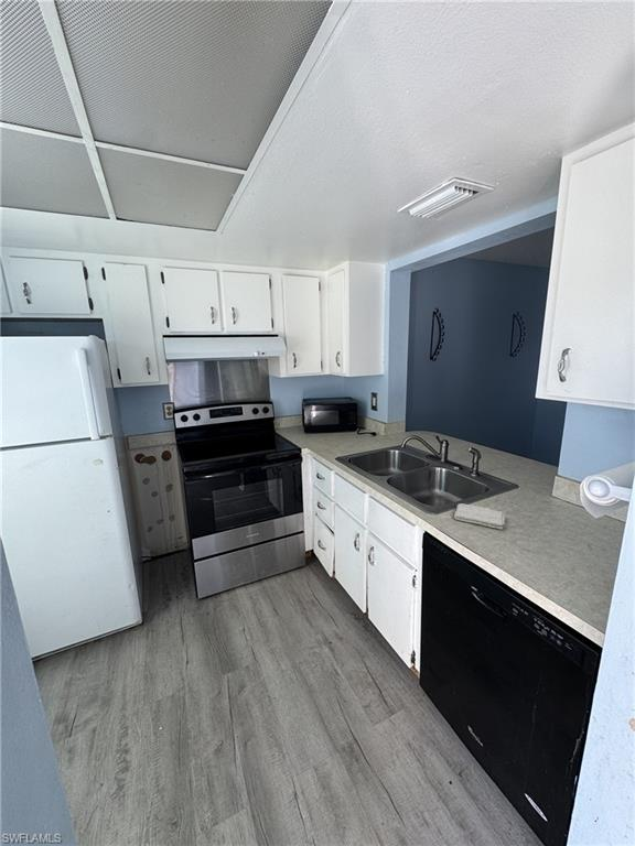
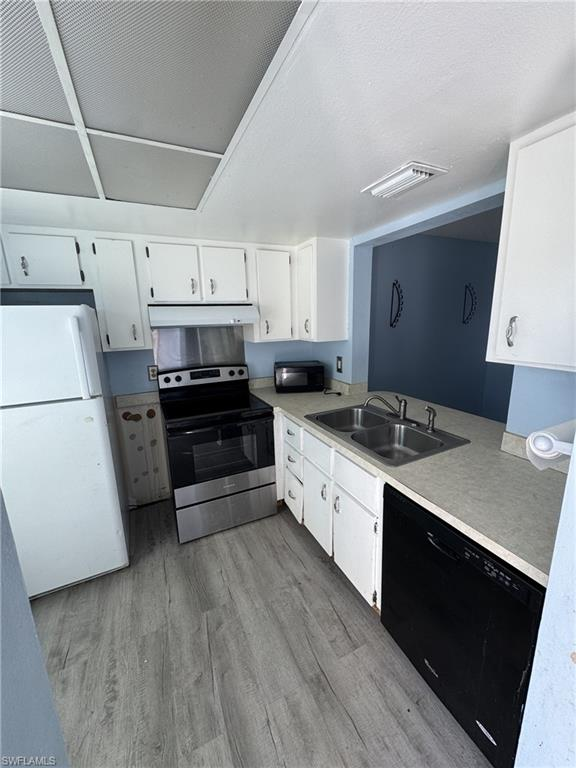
- washcloth (478, 514)
